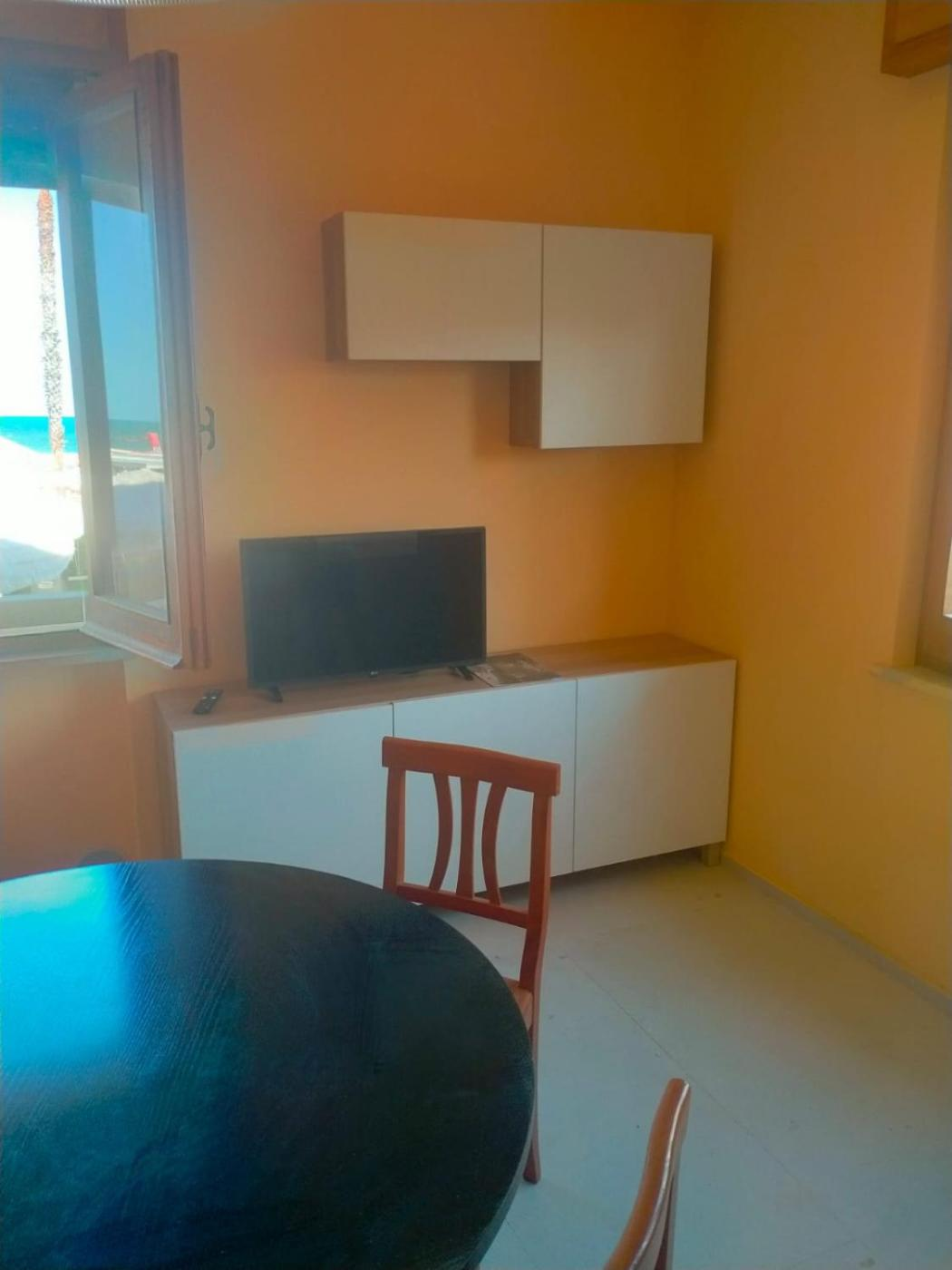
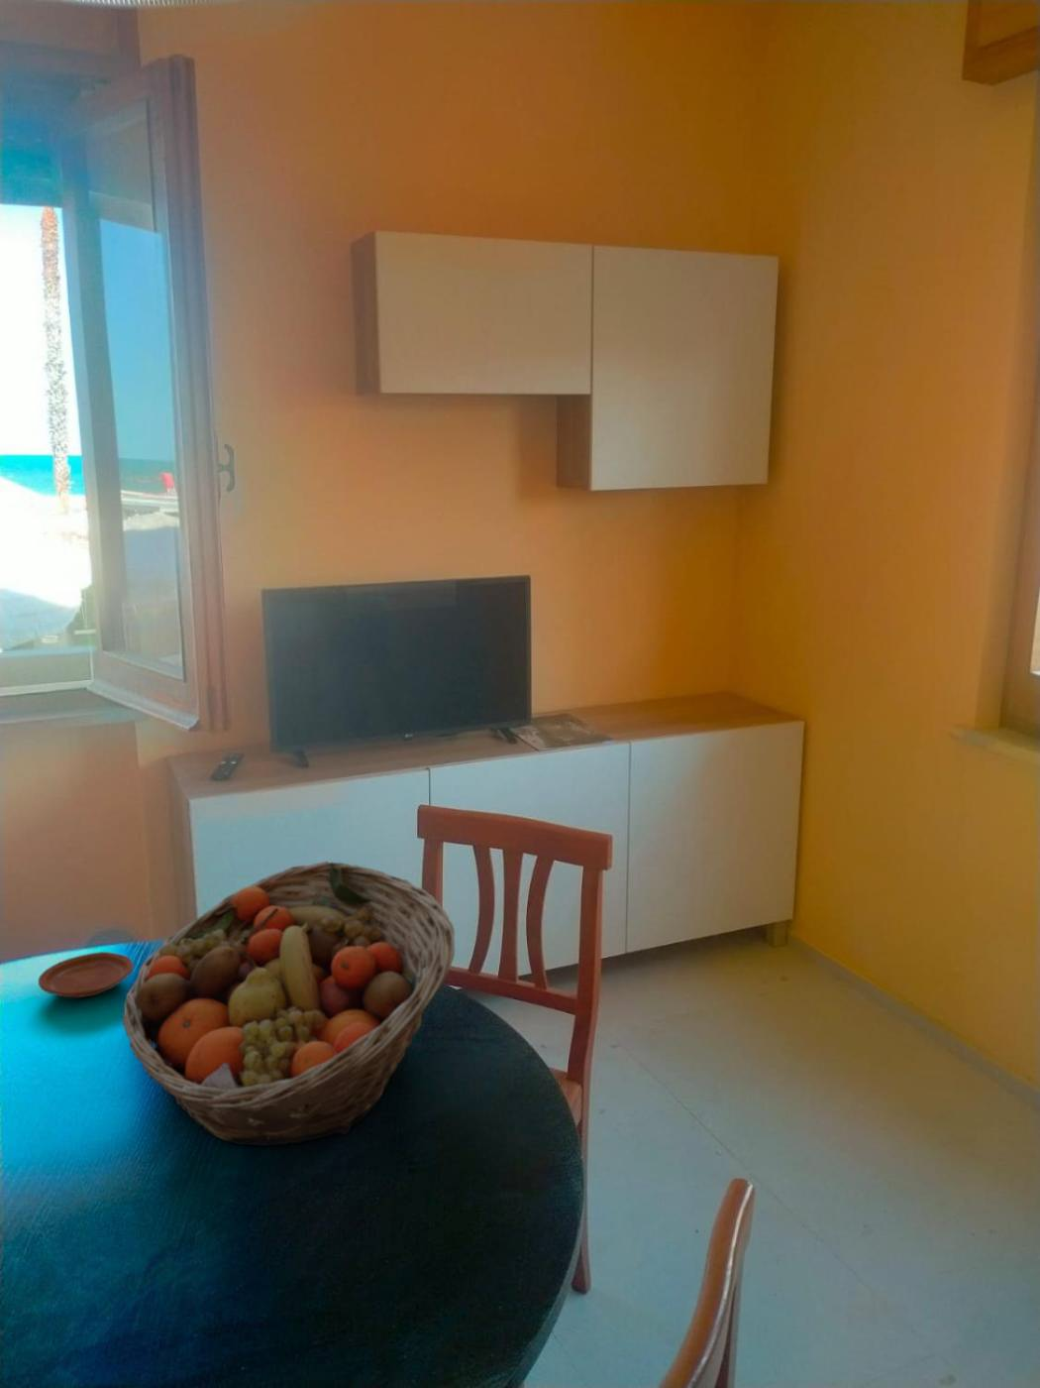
+ fruit basket (291, 991)
+ plate (87, 979)
